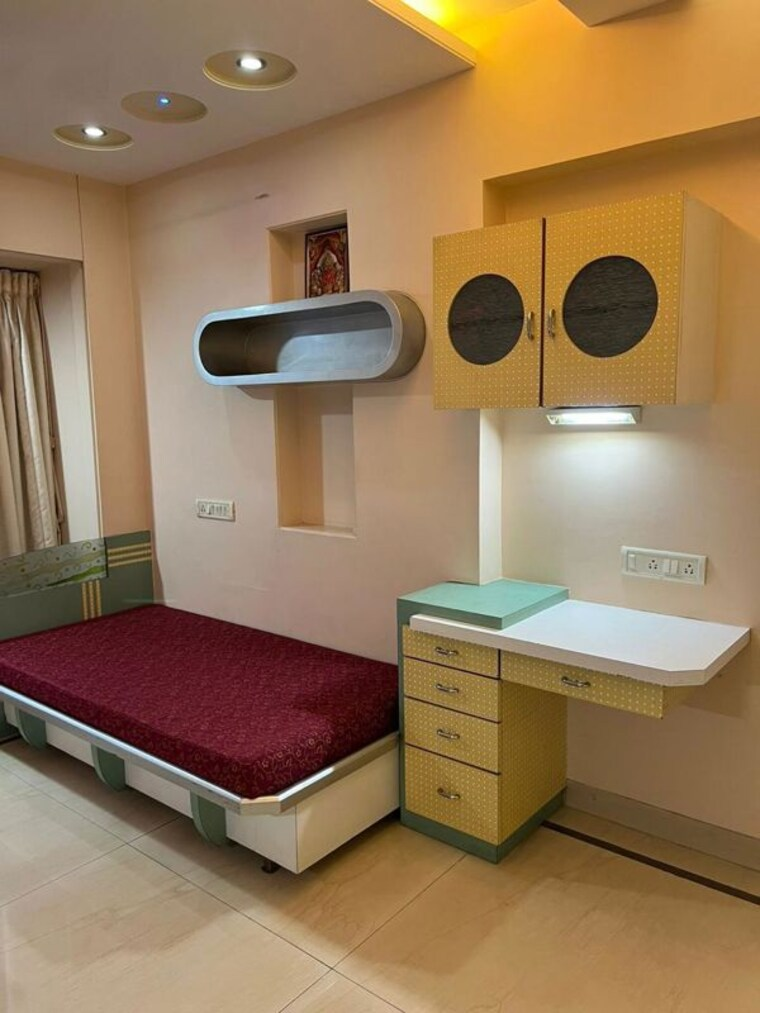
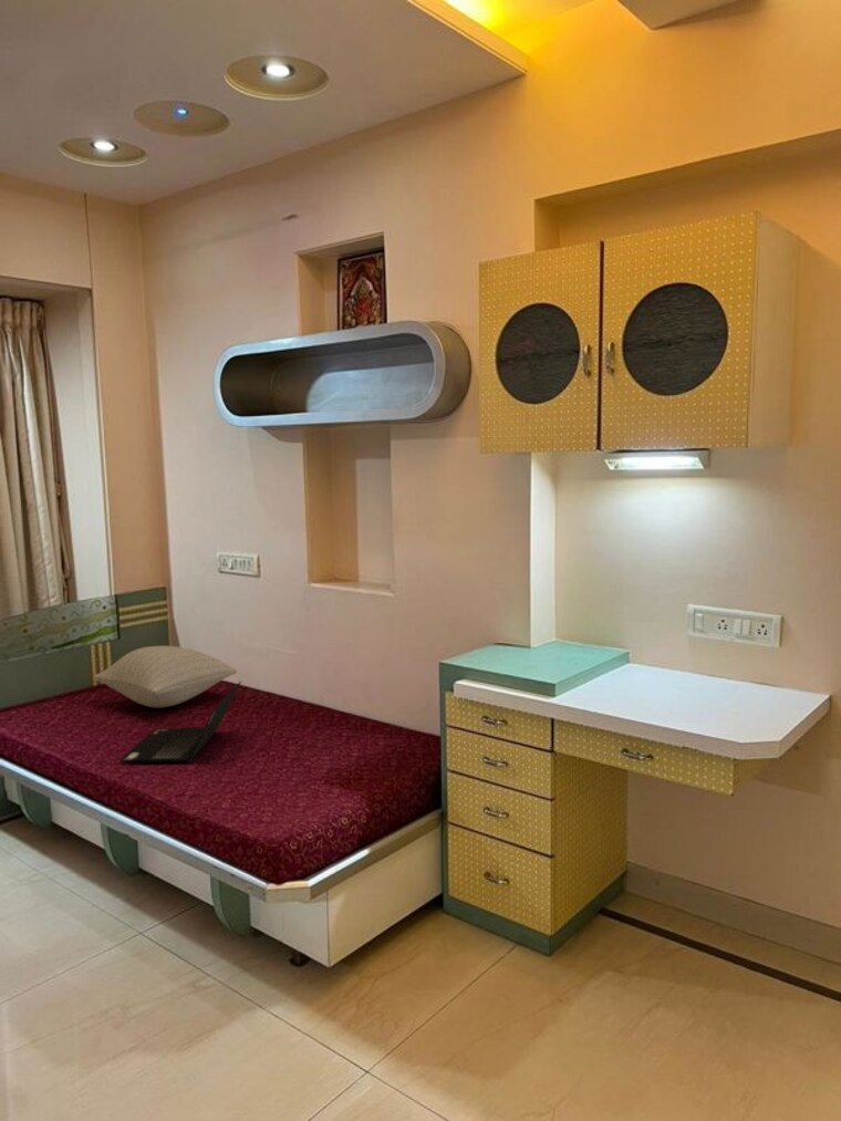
+ laptop computer (184, 728)
+ pillow (165, 674)
